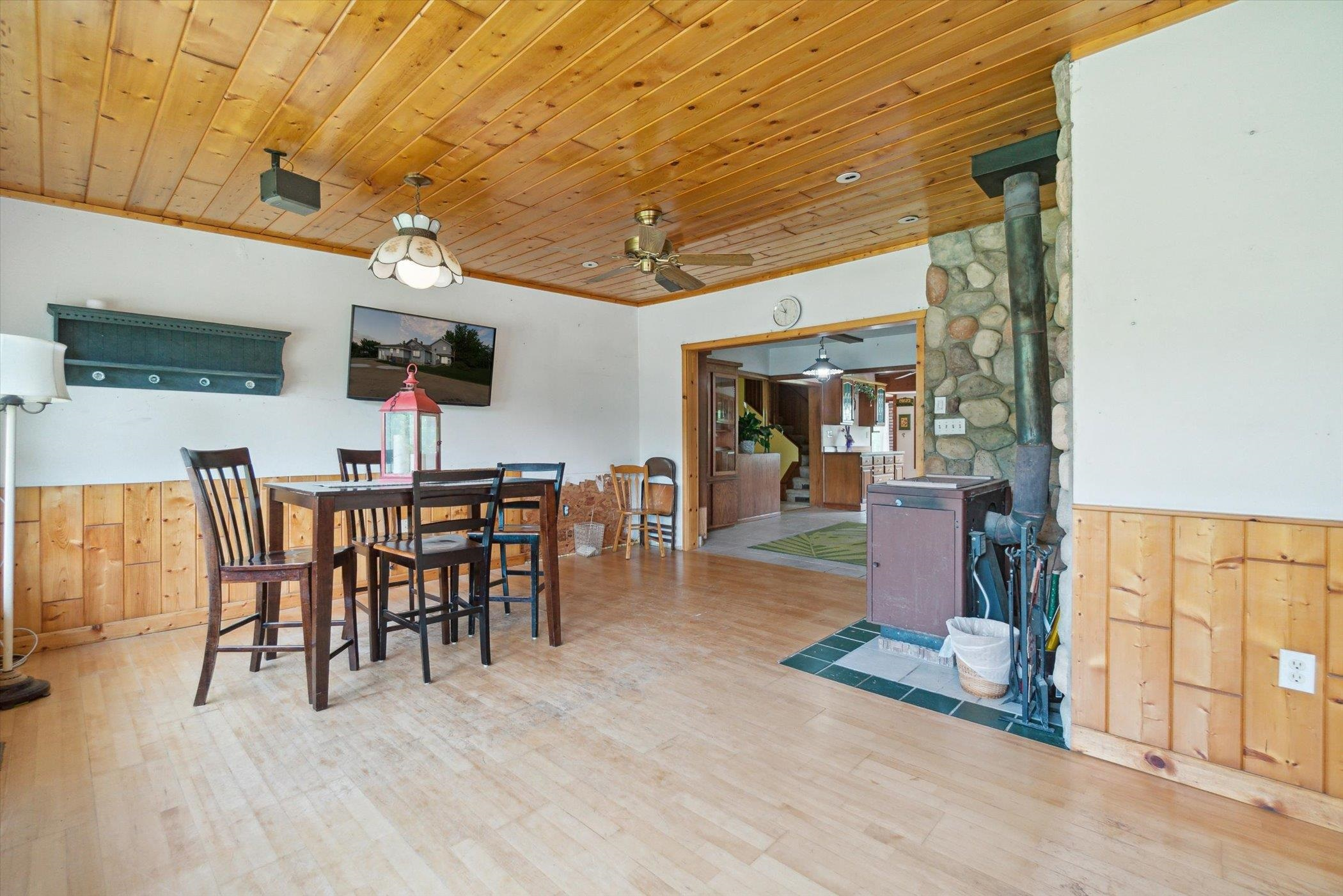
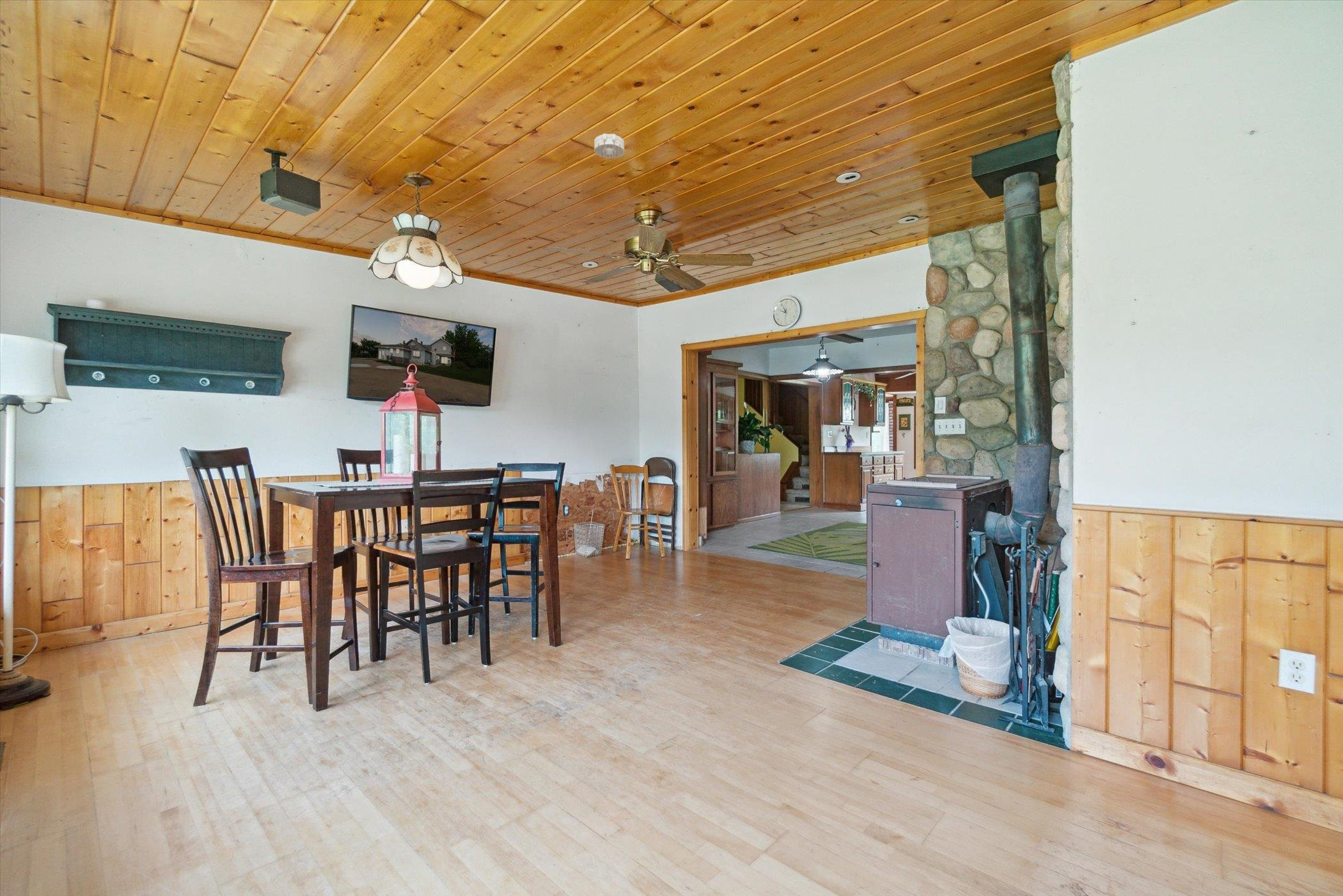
+ smoke detector (609, 145)
